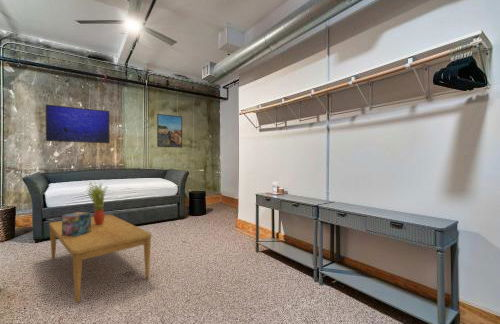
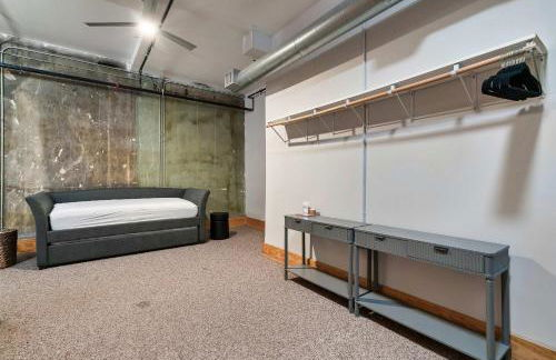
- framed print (79, 125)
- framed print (170, 131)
- decorative box (76, 223)
- coffee table (96, 248)
- potted plant (97, 203)
